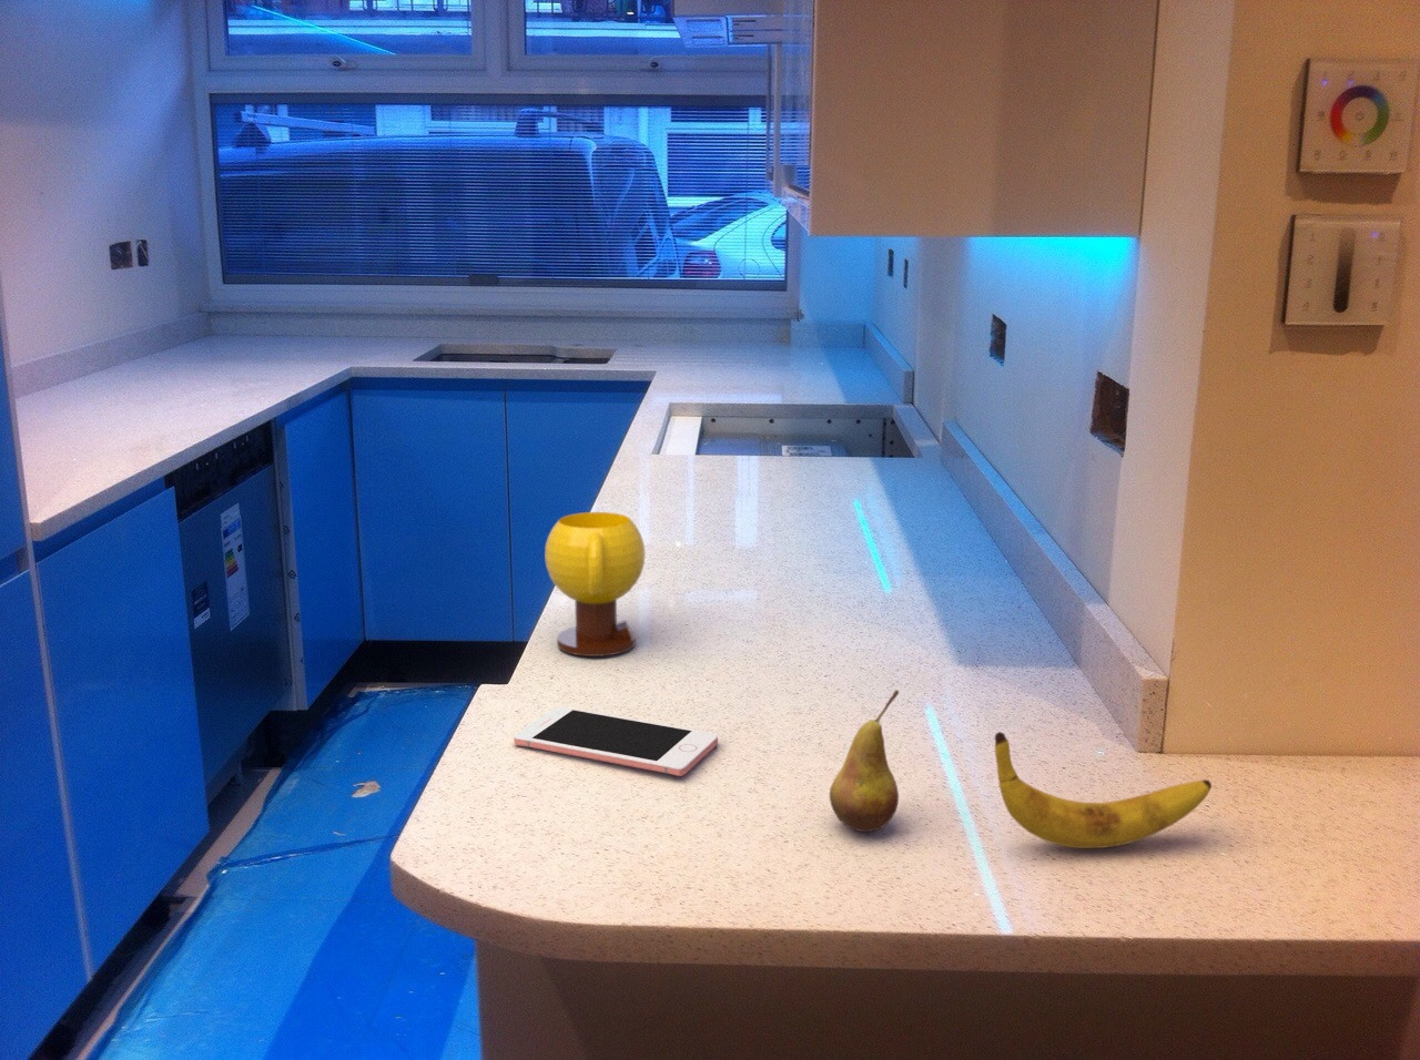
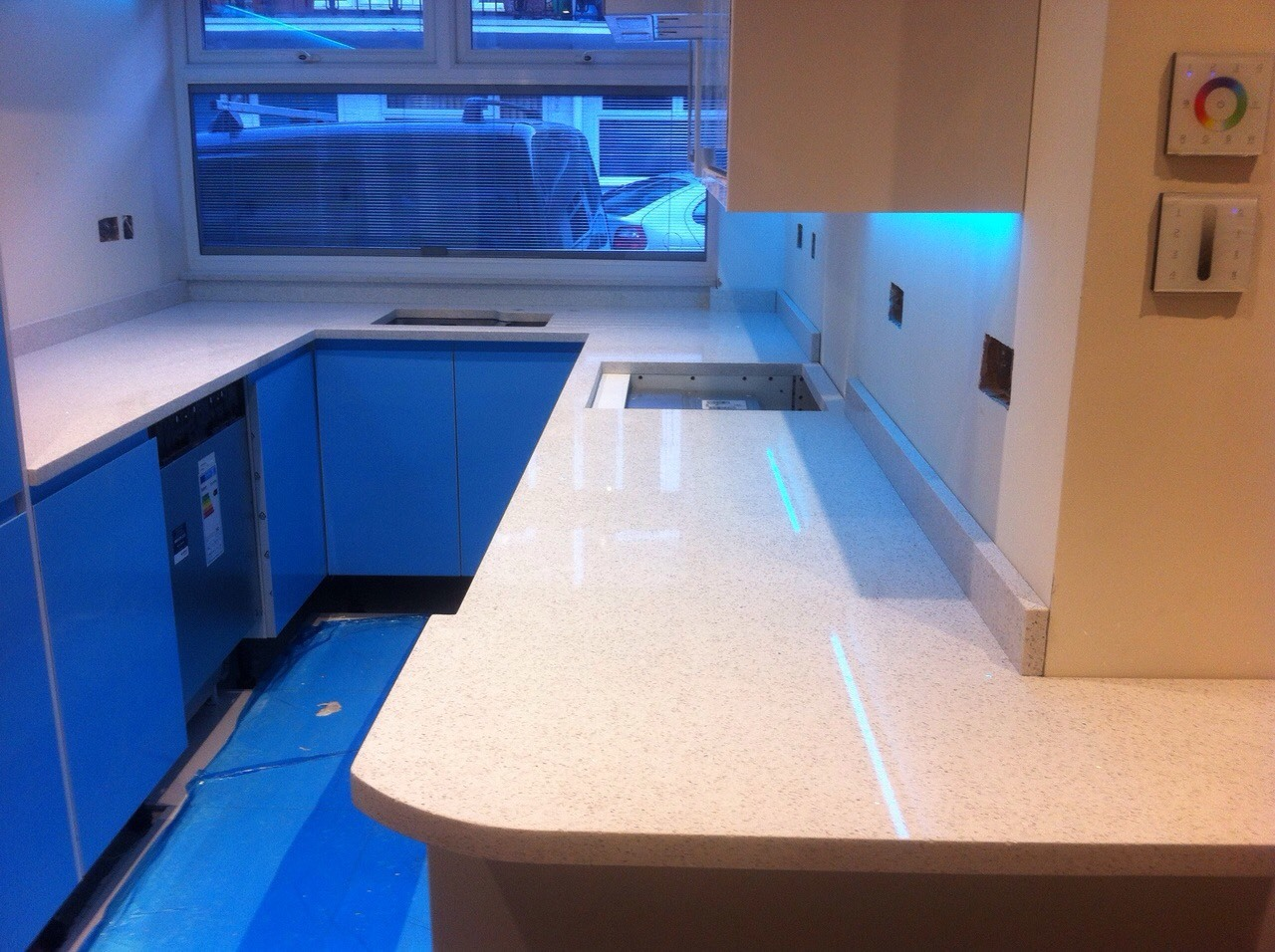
- cell phone (616, 738)
- banana (1107, 802)
- mug (595, 582)
- fruit (864, 760)
